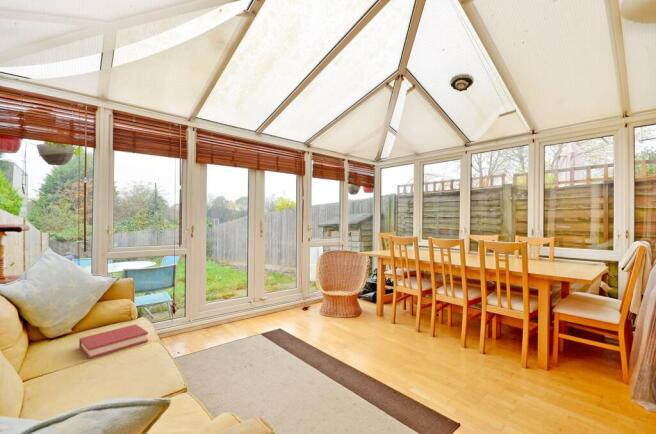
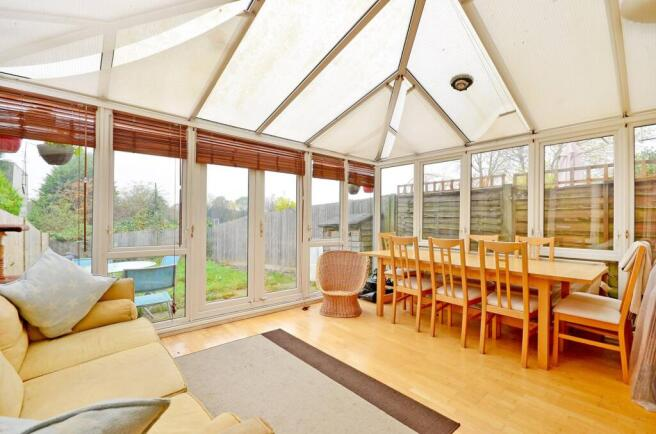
- hardback book (114, 339)
